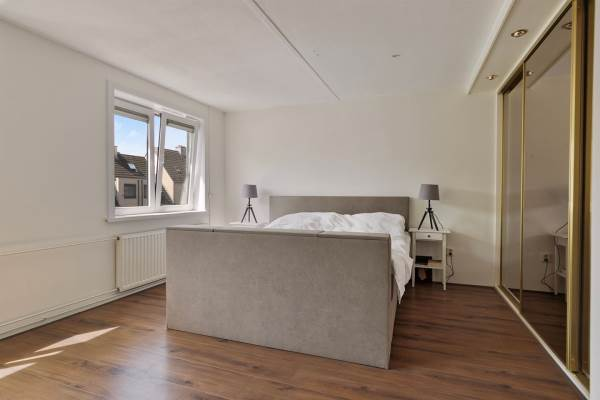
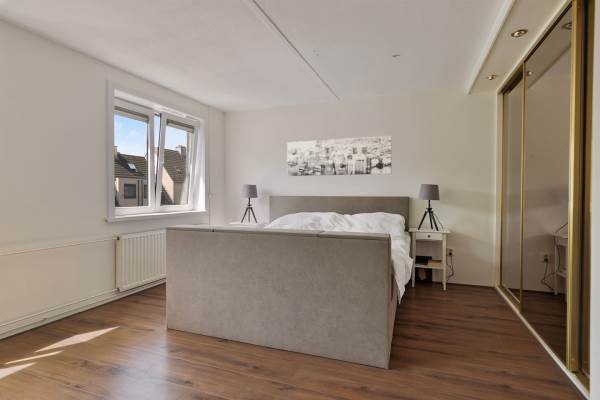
+ wall art (336, 157)
